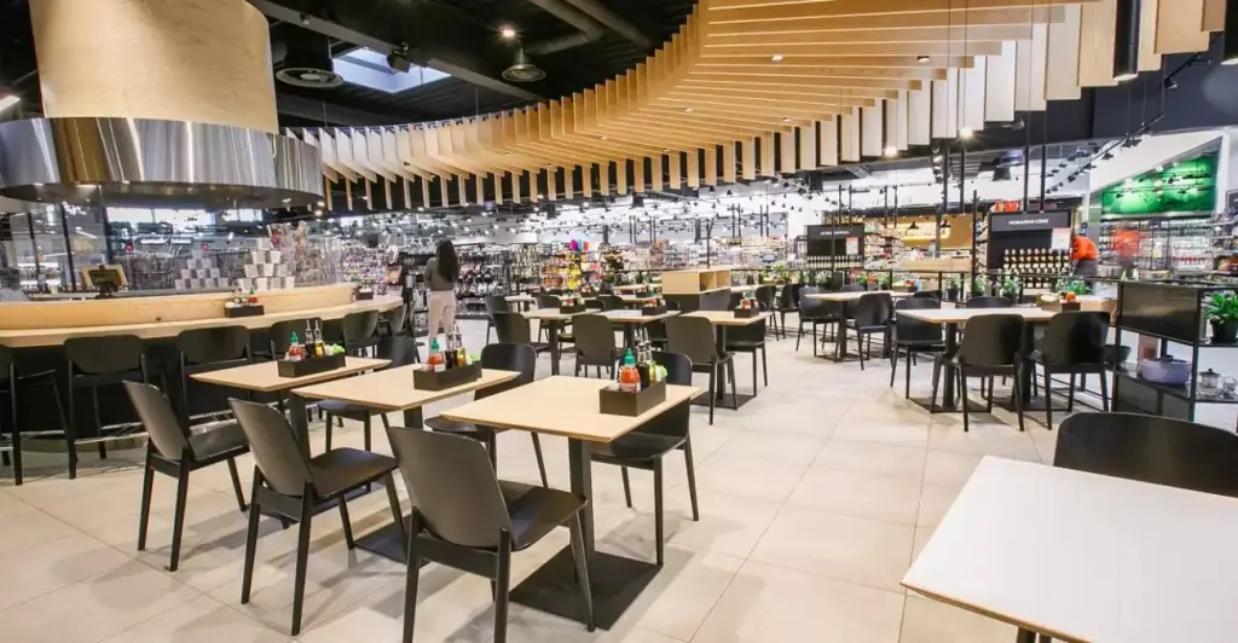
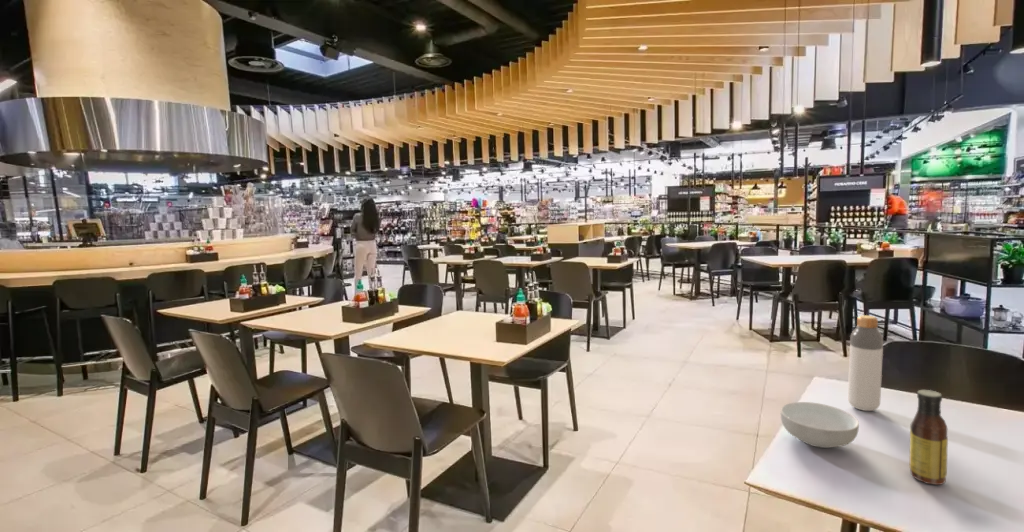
+ bottle (865, 362)
+ sauce bottle (929, 436)
+ cereal bowl (817, 427)
